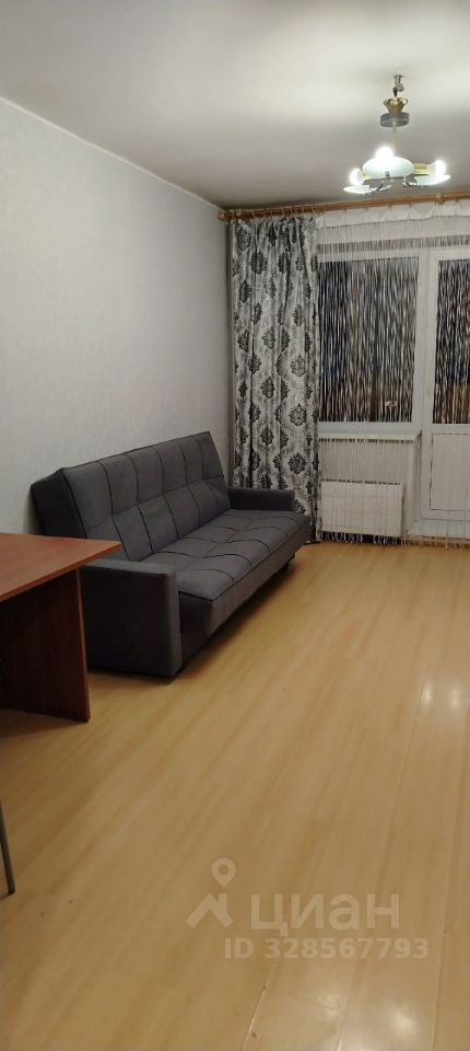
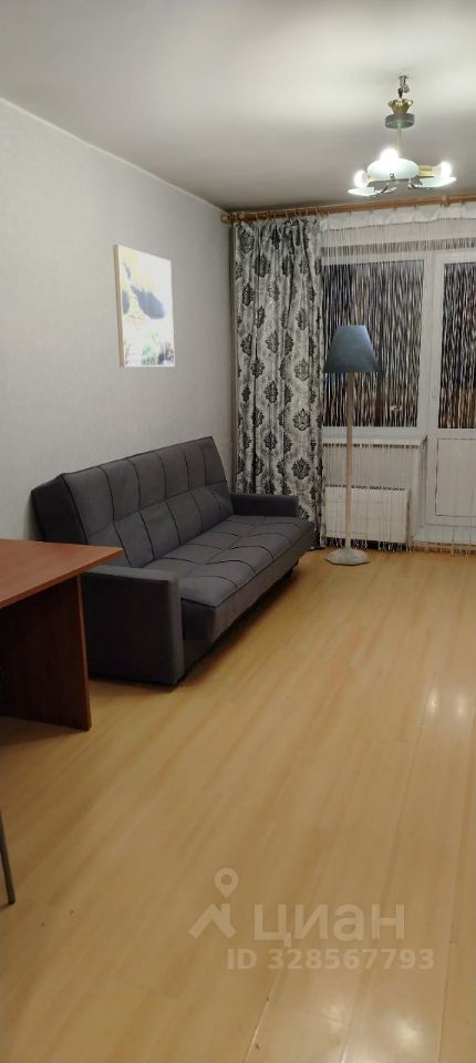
+ floor lamp (349, 446)
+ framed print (146, 310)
